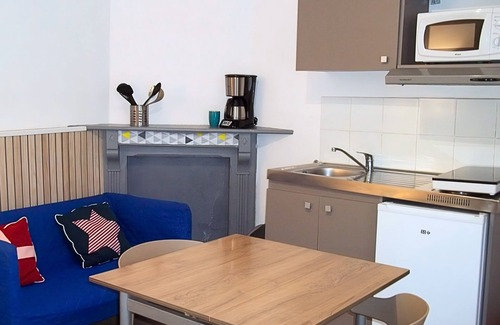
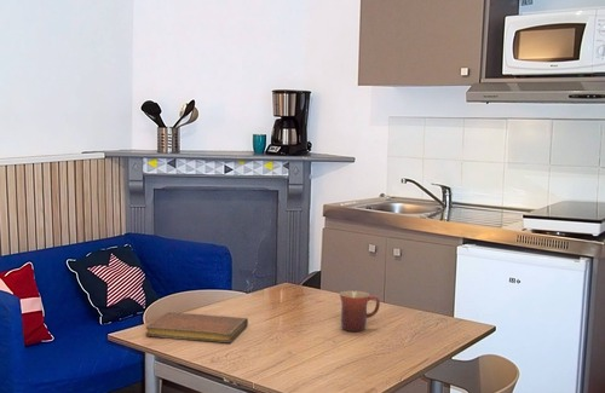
+ mug (358, 311)
+ notebook (197, 325)
